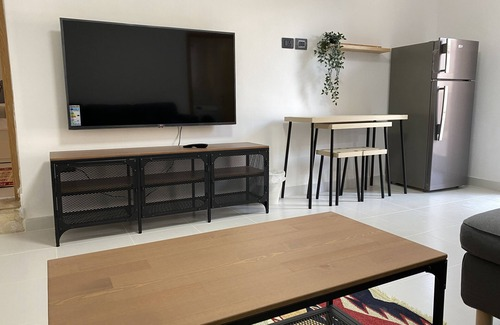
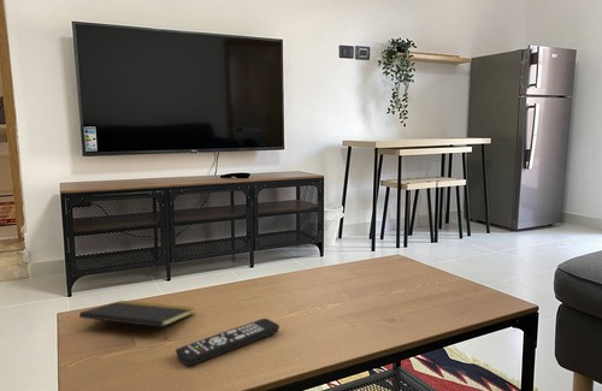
+ remote control (230, 340)
+ notepad (140, 312)
